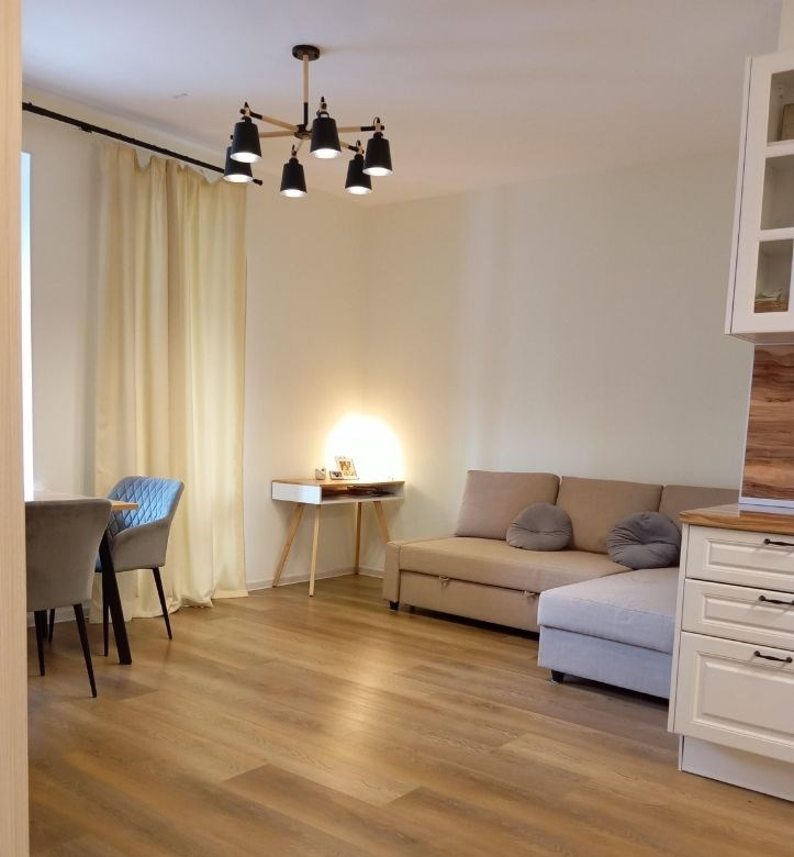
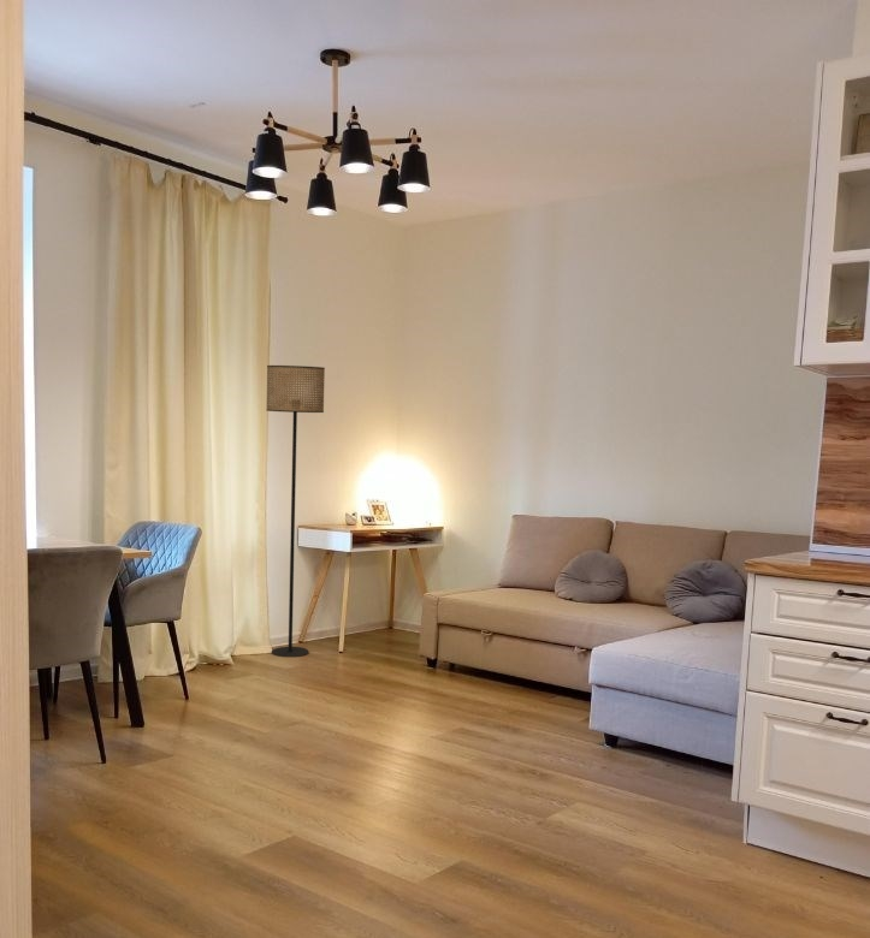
+ floor lamp (292, 511)
